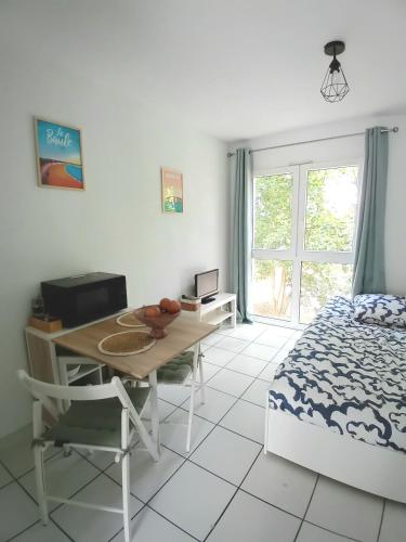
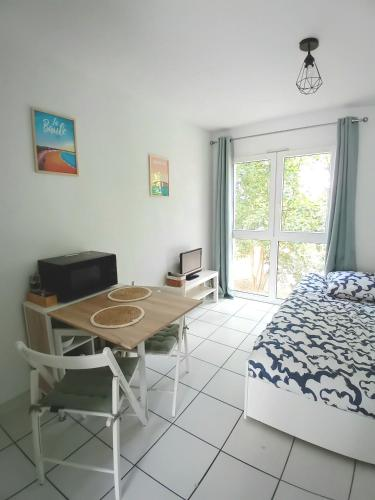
- fruit bowl (157, 318)
